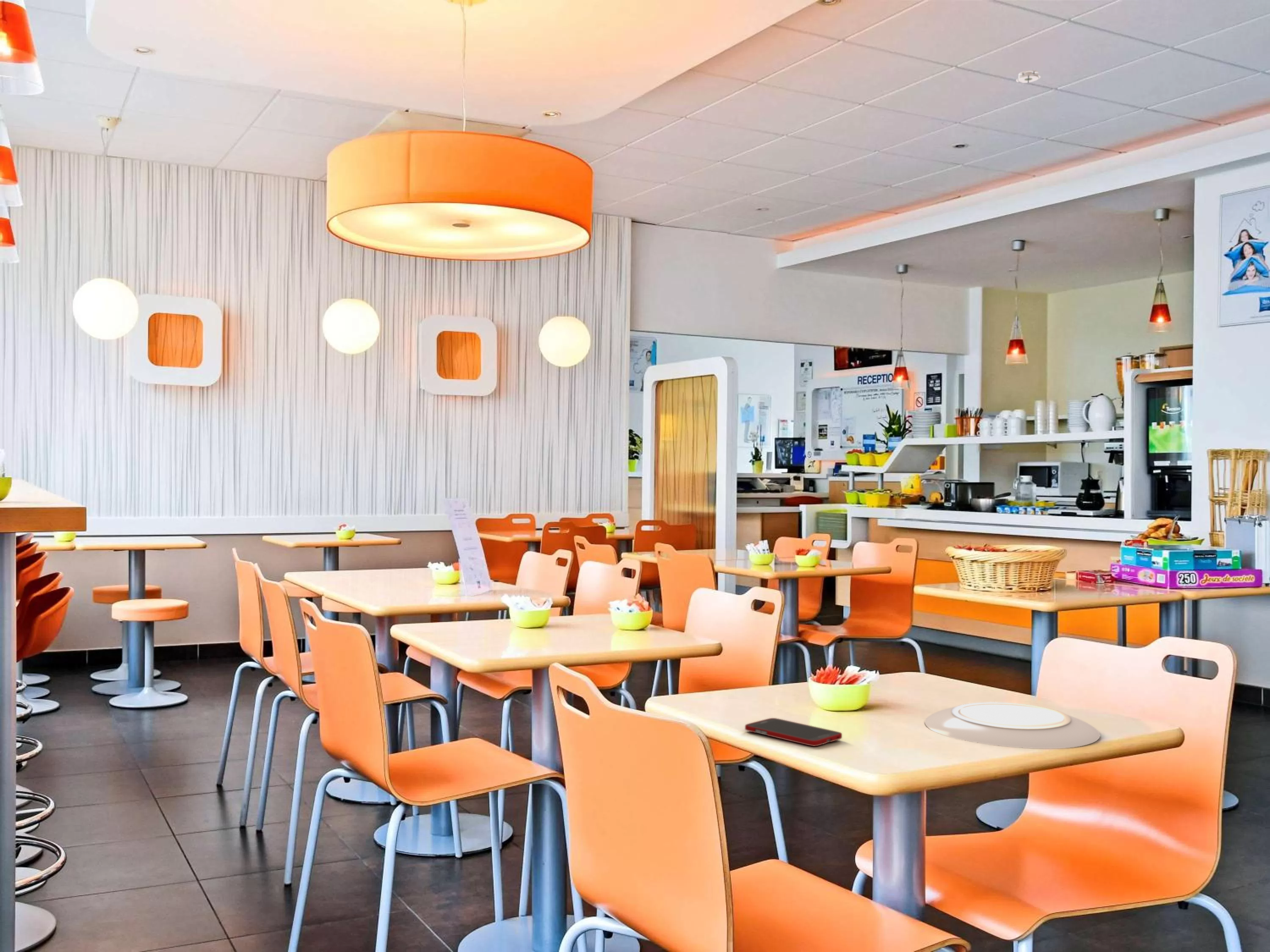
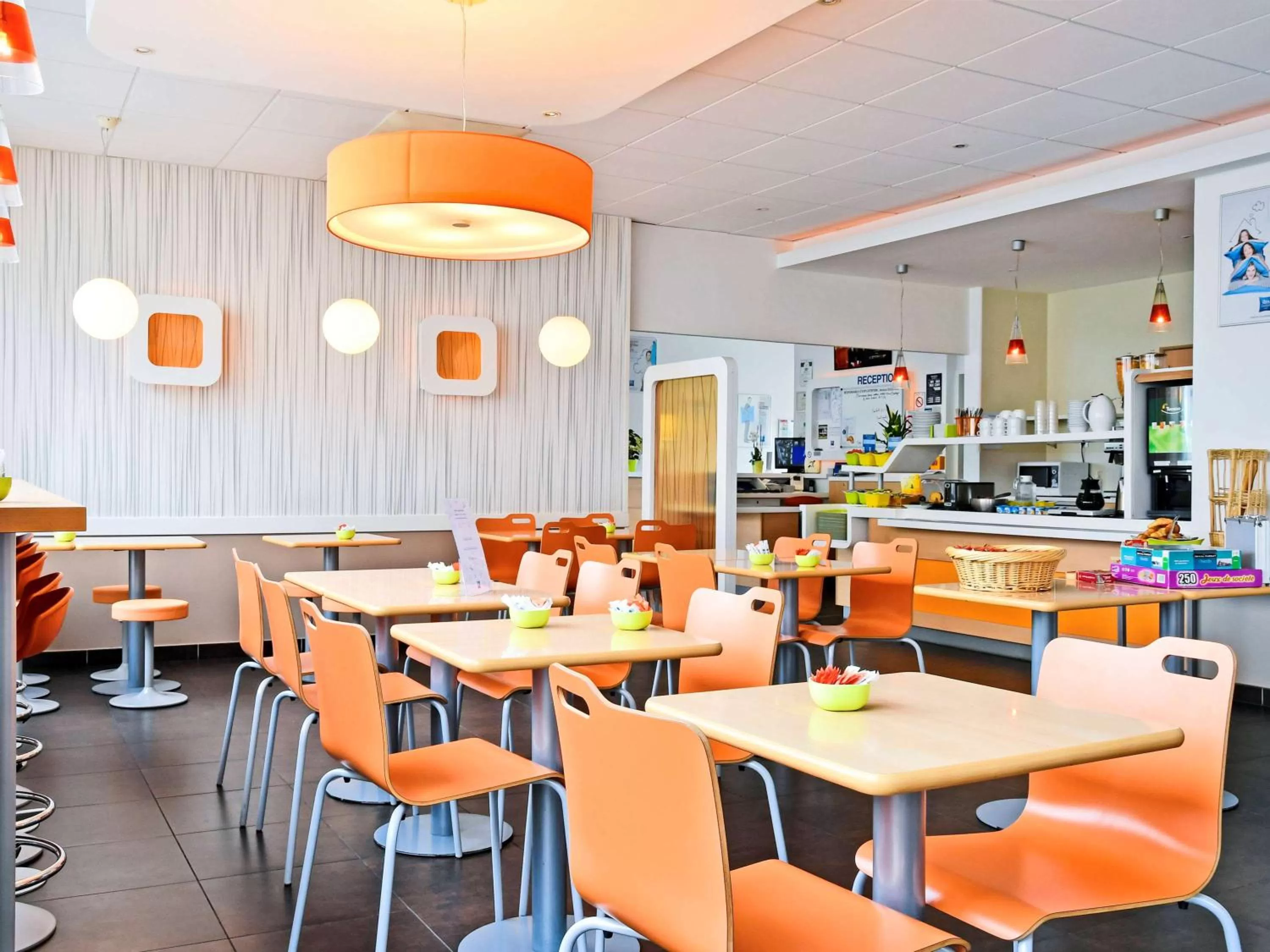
- smoke detector (1027, 77)
- cell phone (792, 732)
- plate (1010, 721)
